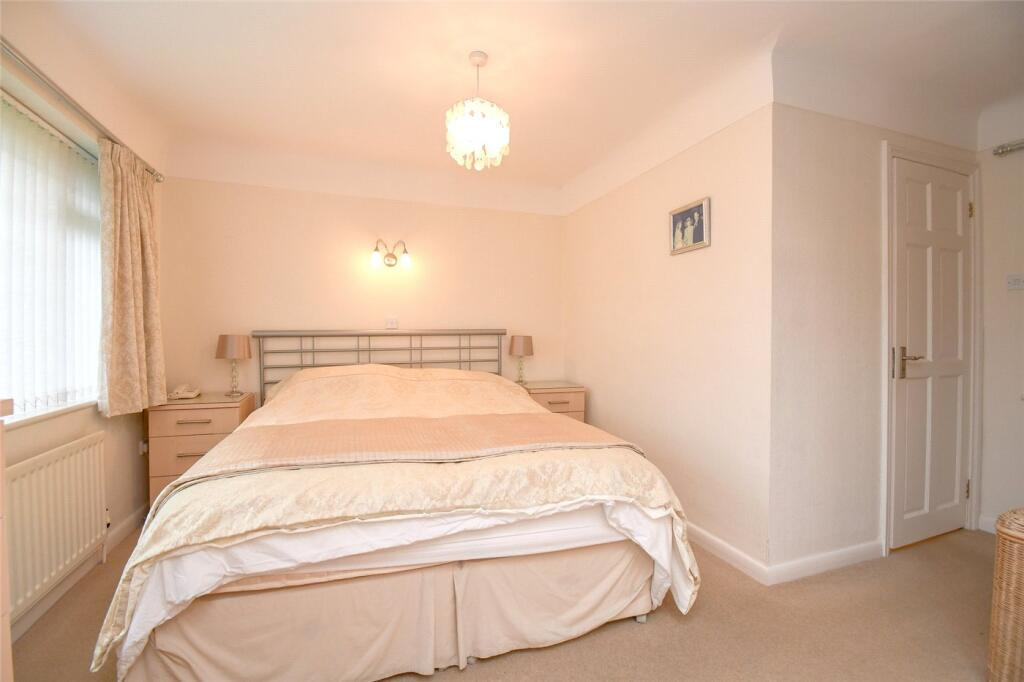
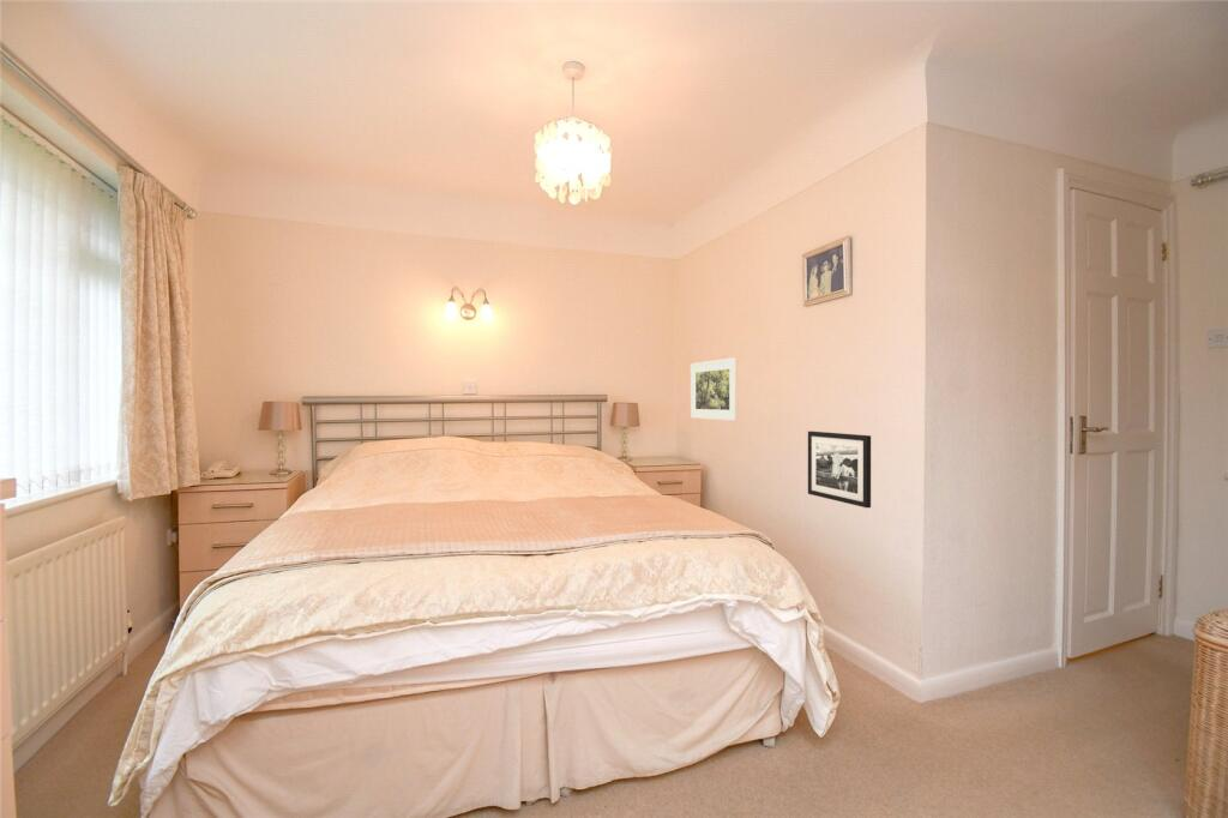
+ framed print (712, 390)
+ picture frame (837, 467)
